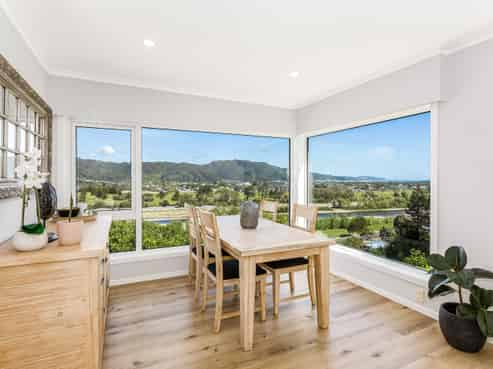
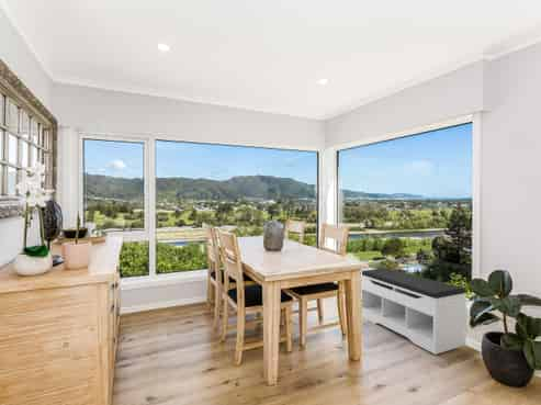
+ bench (406, 303)
